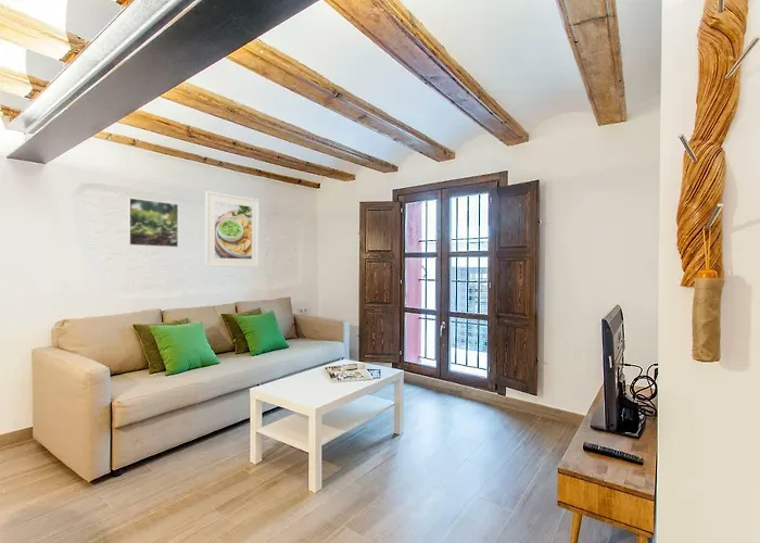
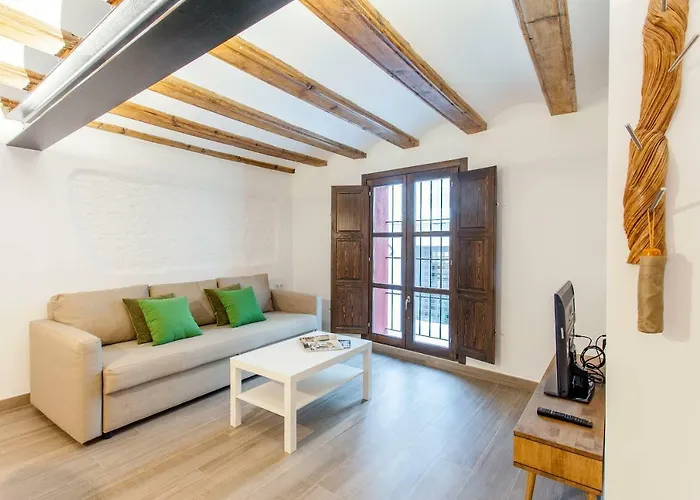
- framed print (233, 231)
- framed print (154, 224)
